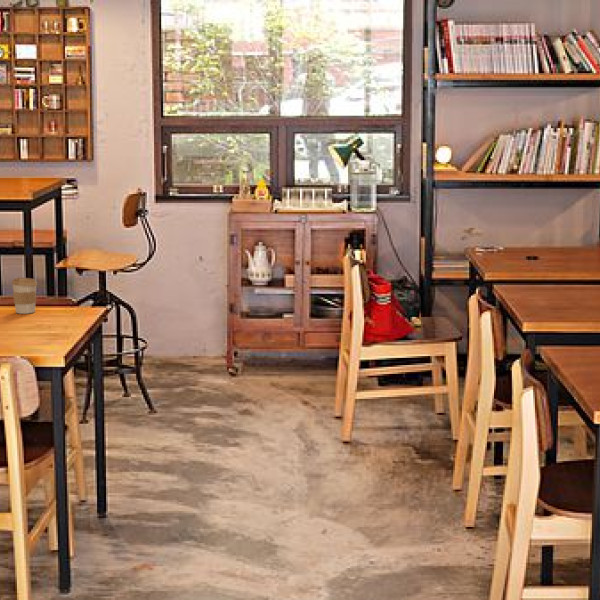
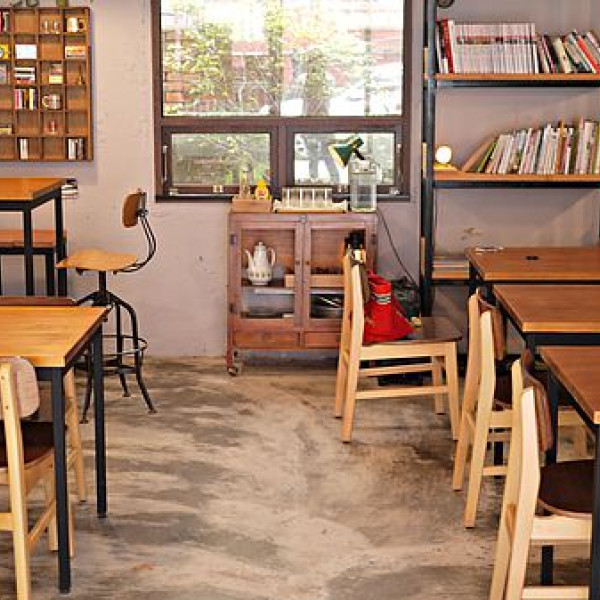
- coffee cup (24, 294)
